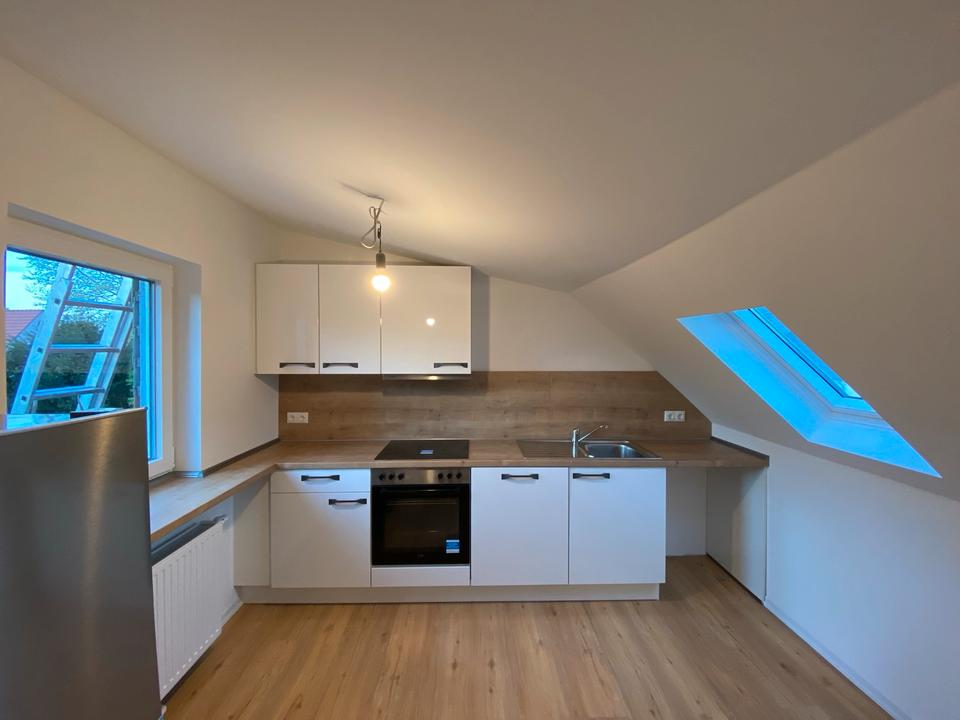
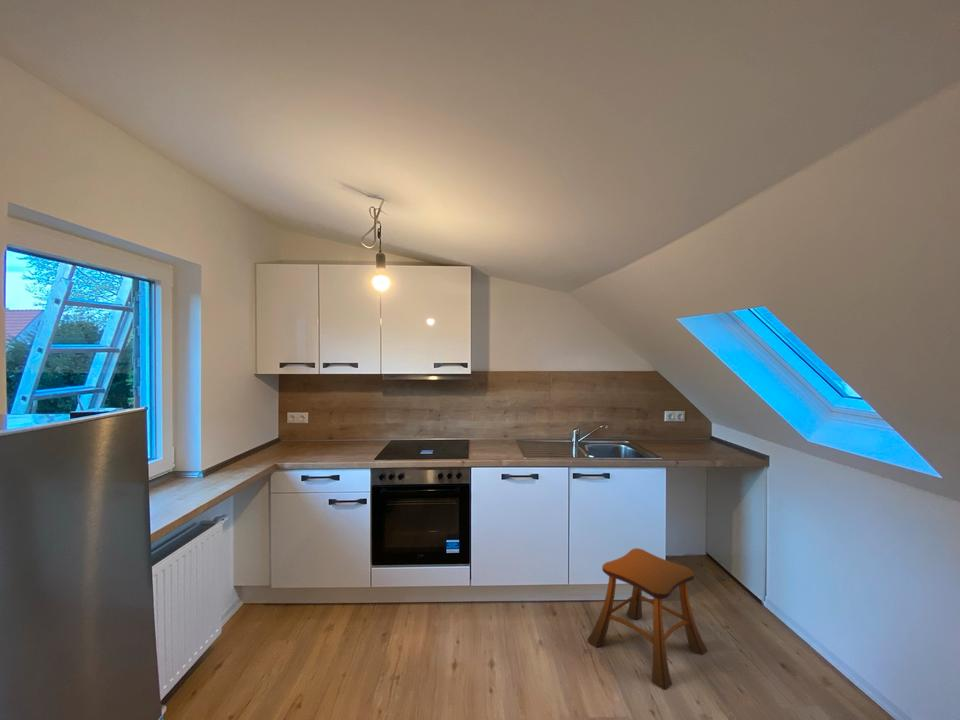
+ stool (649, 602)
